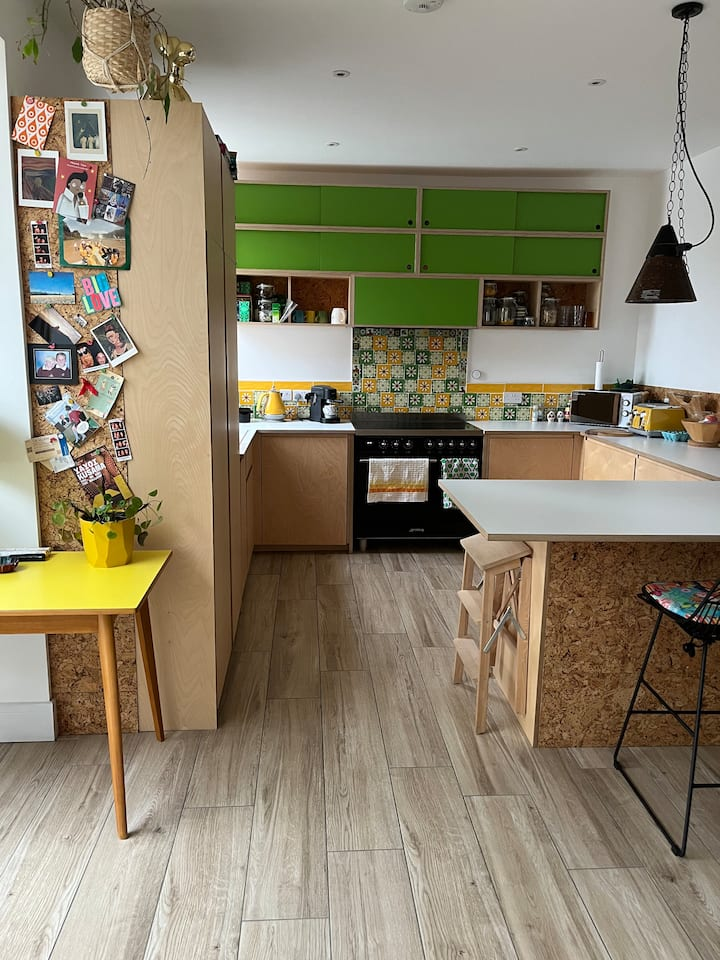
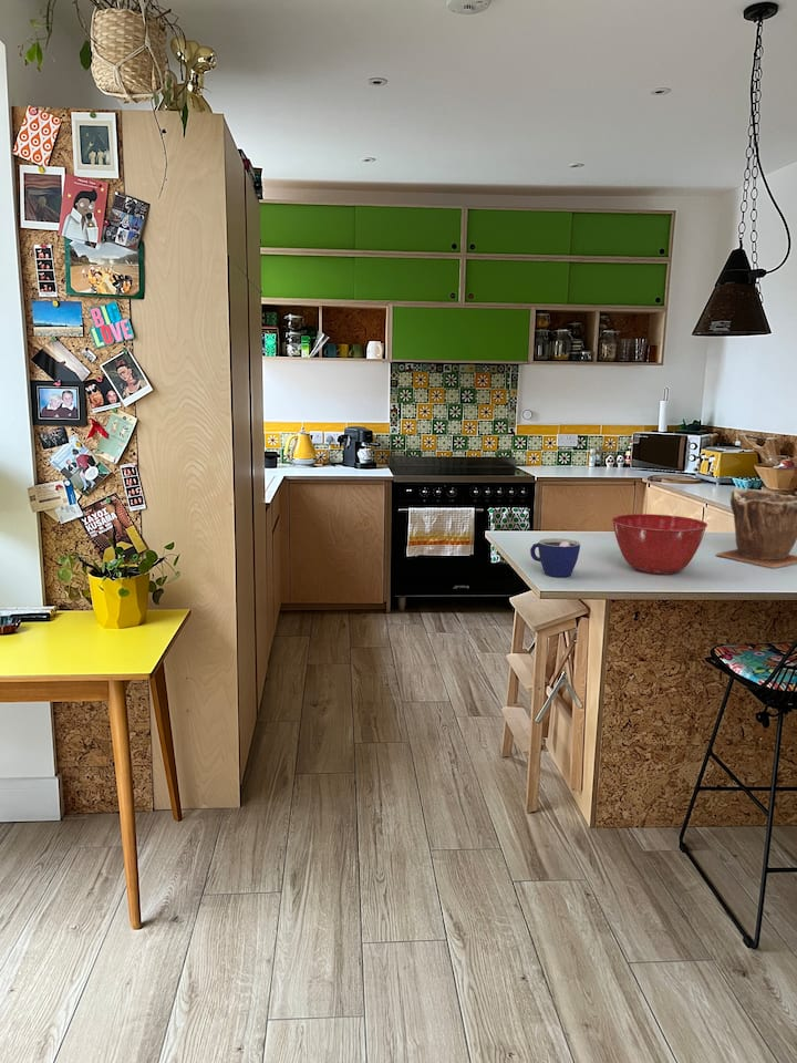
+ mixing bowl (656, 545)
+ cup (552, 556)
+ plant pot (764, 525)
